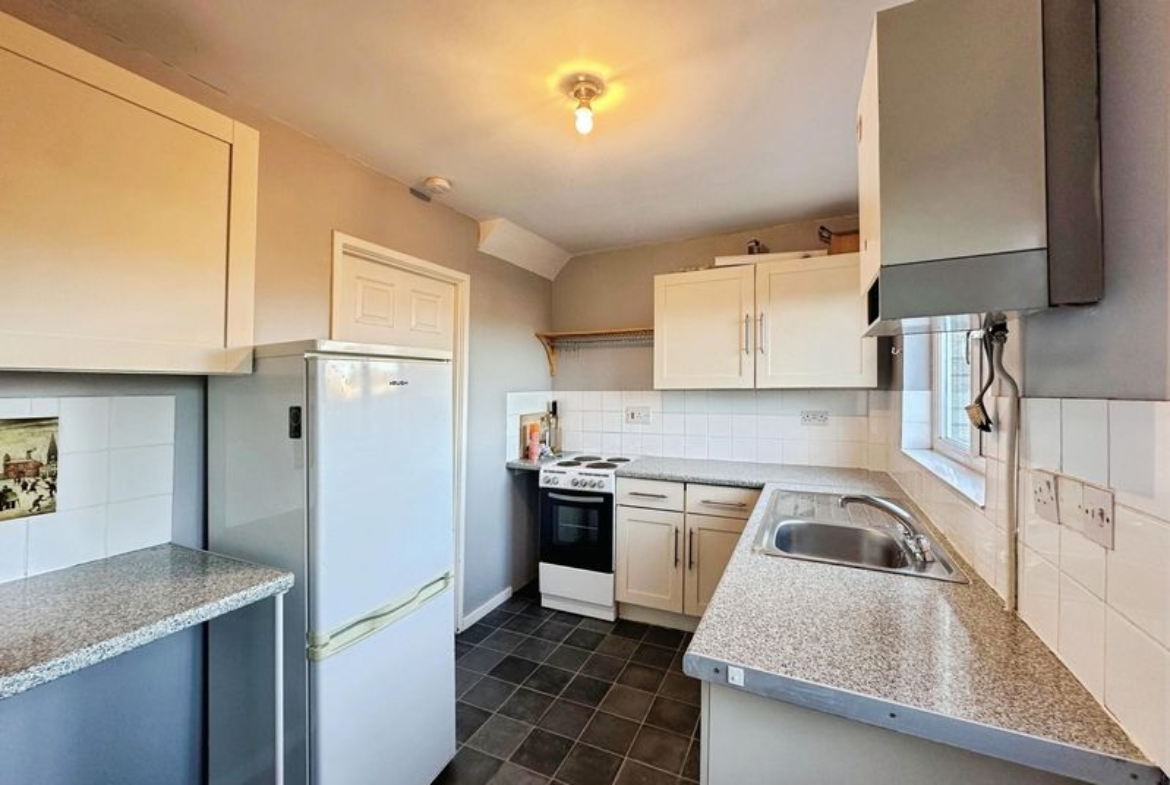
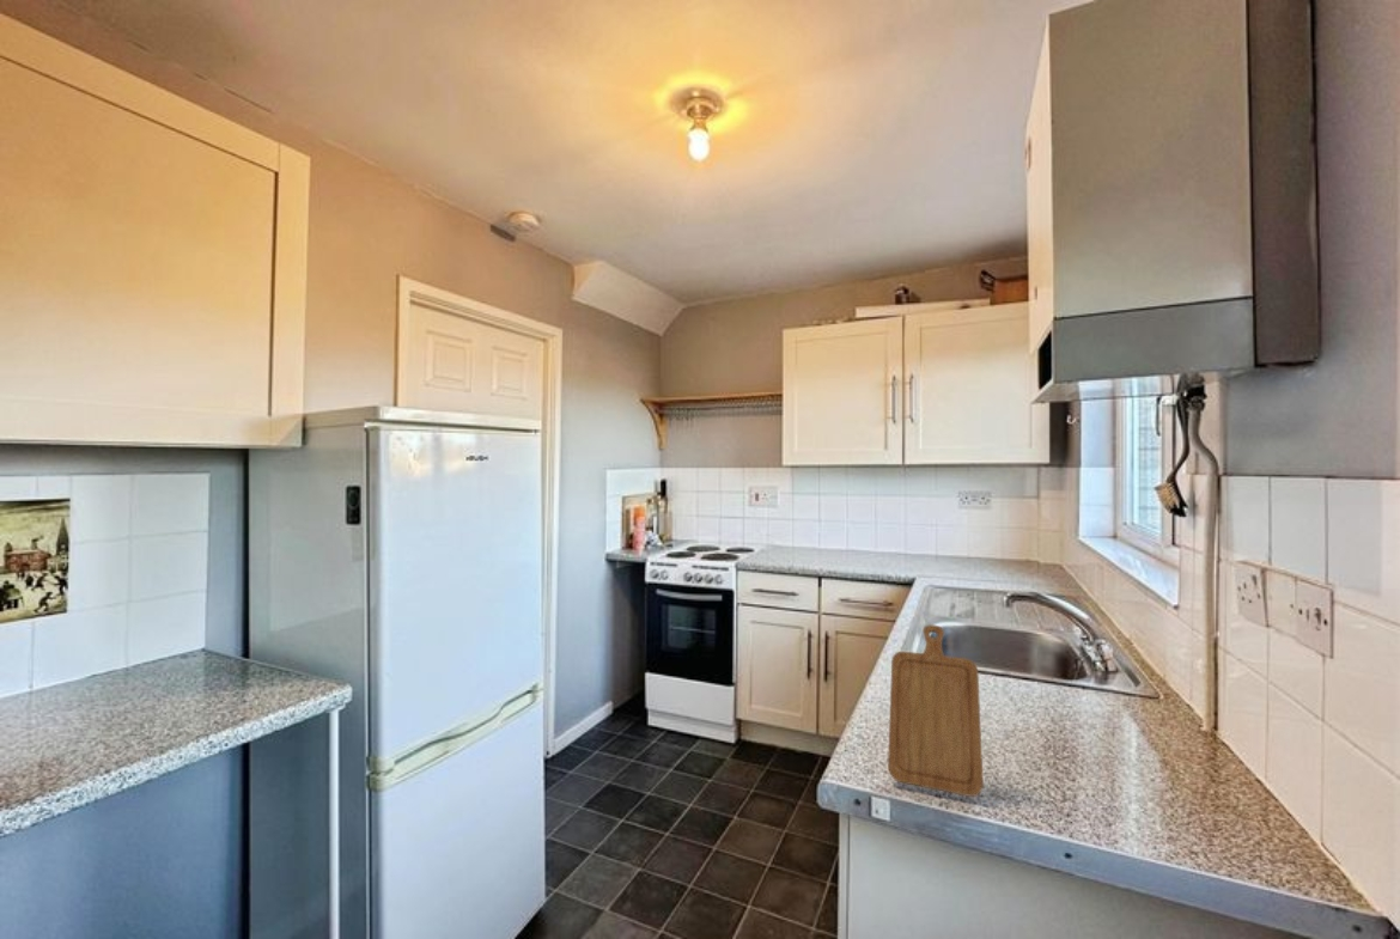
+ chopping board (933, 701)
